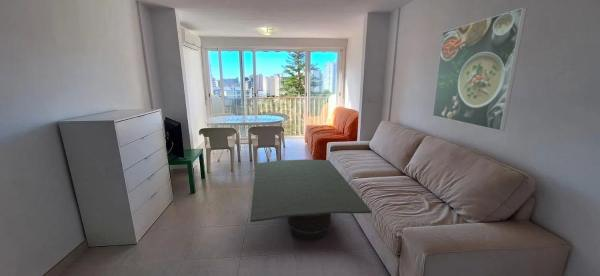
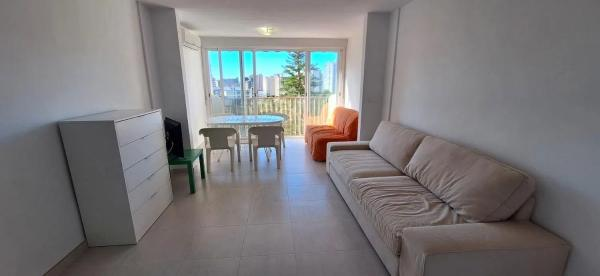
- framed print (469, 74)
- coffee table (300, 196)
